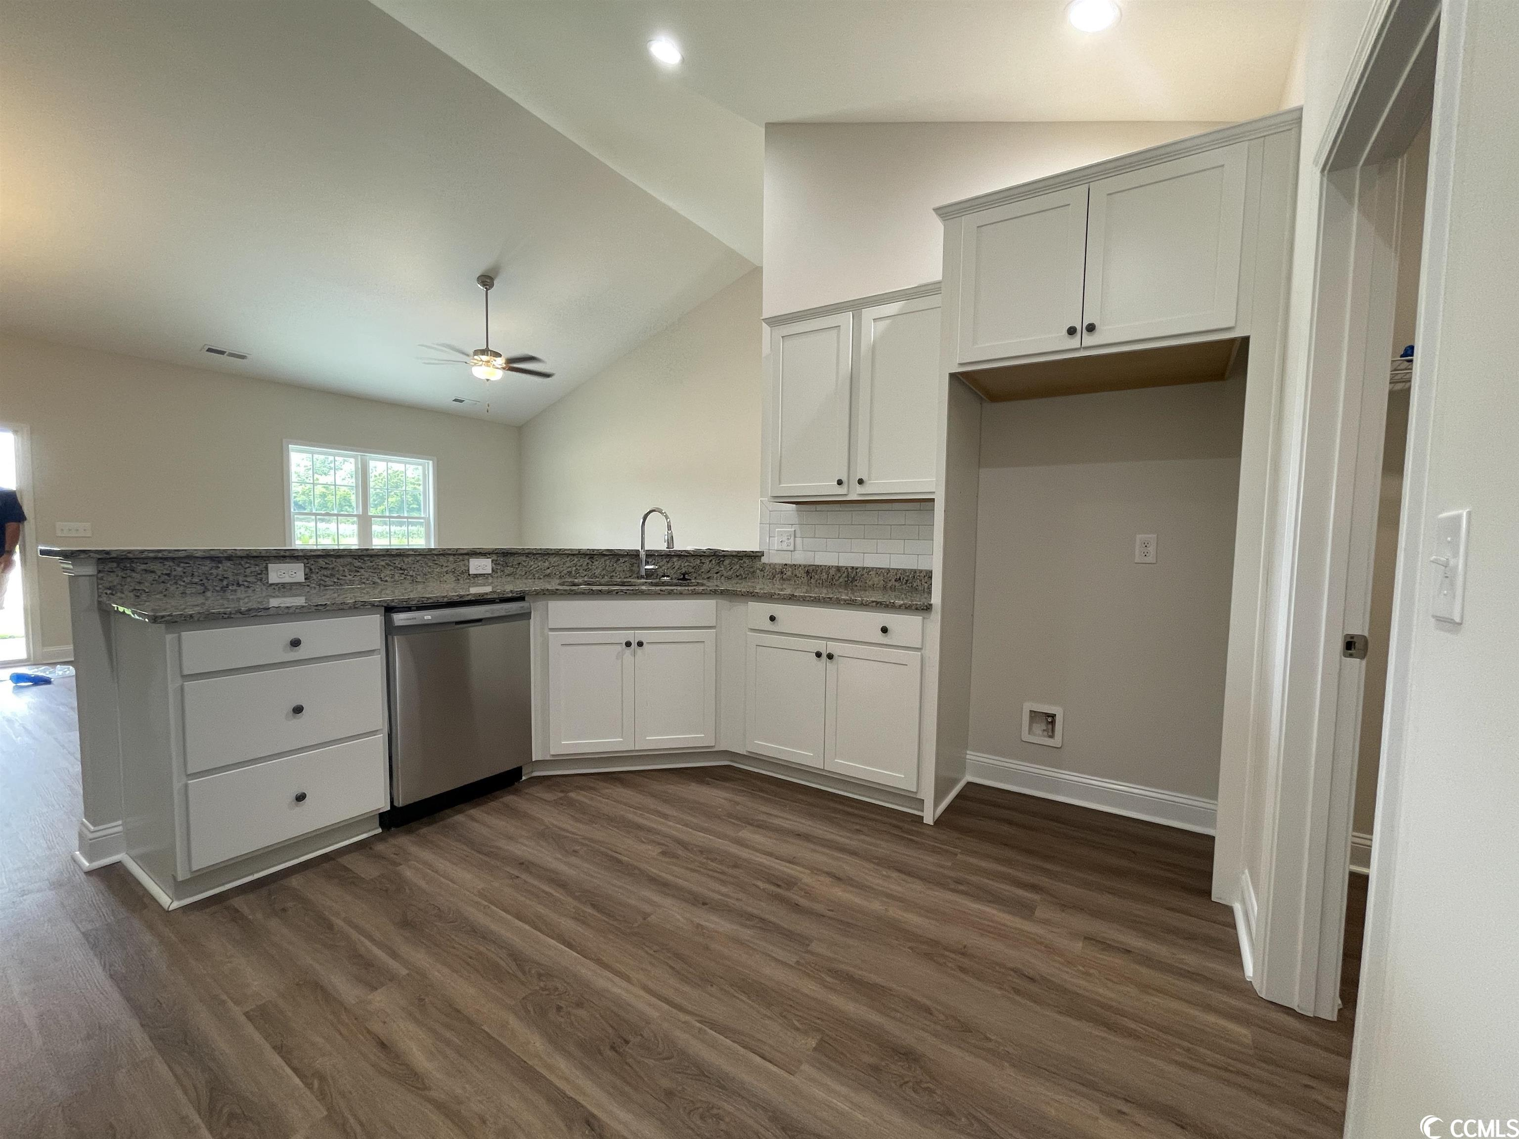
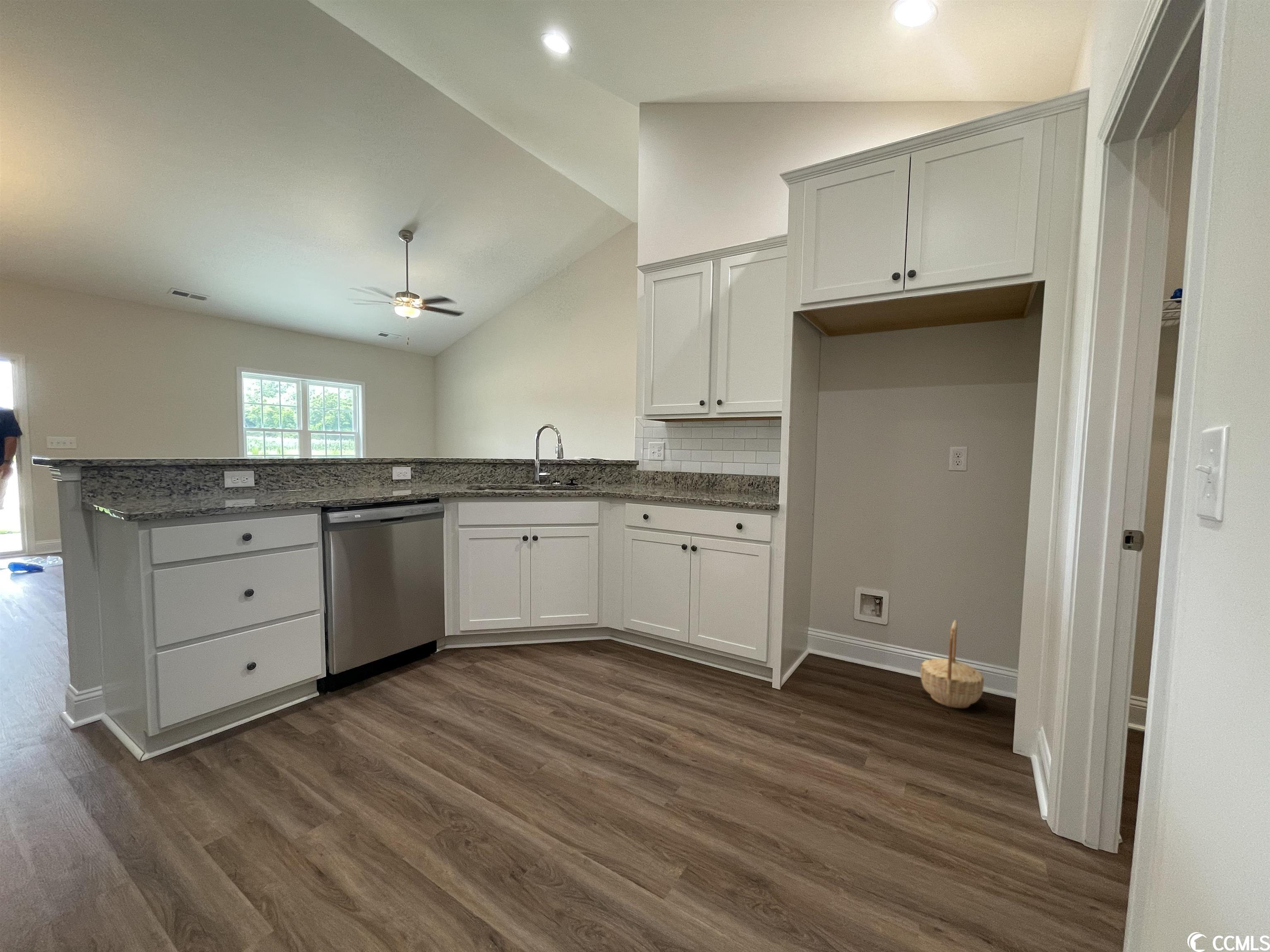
+ basket (952, 662)
